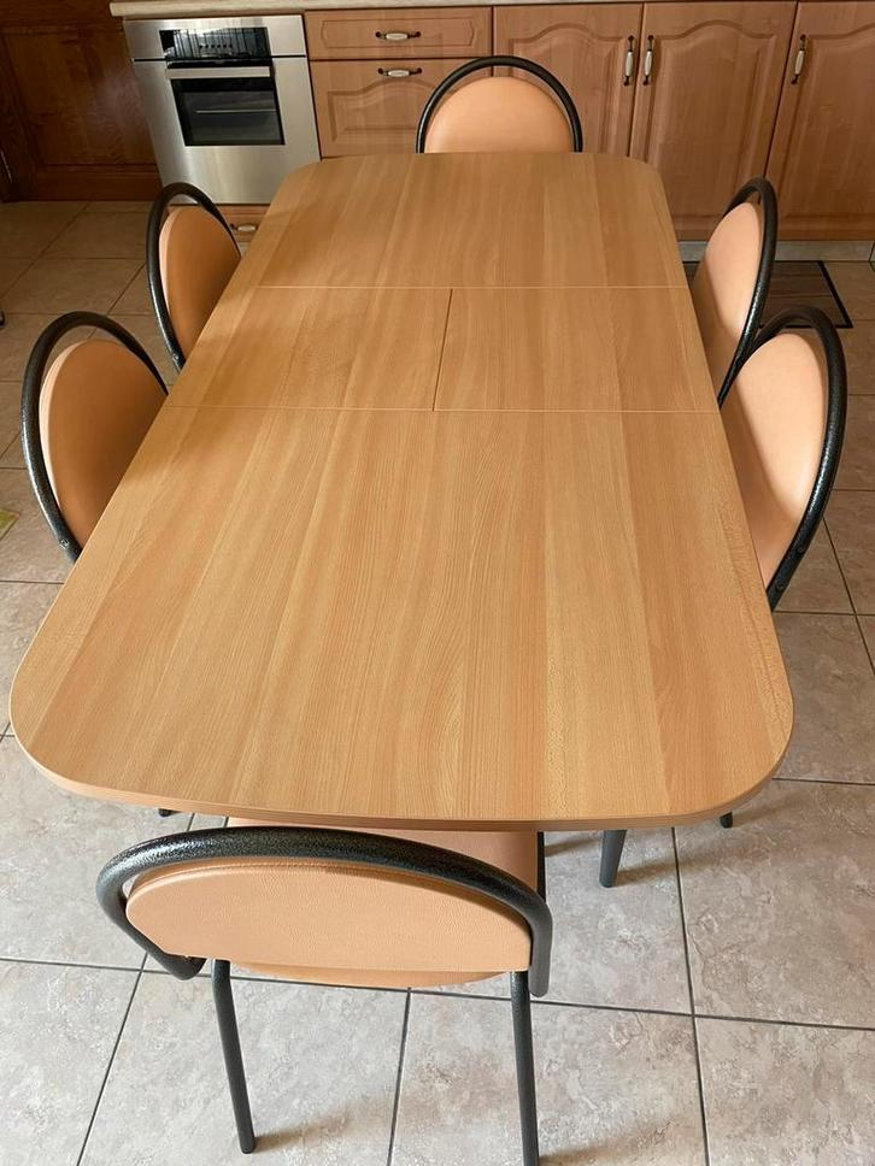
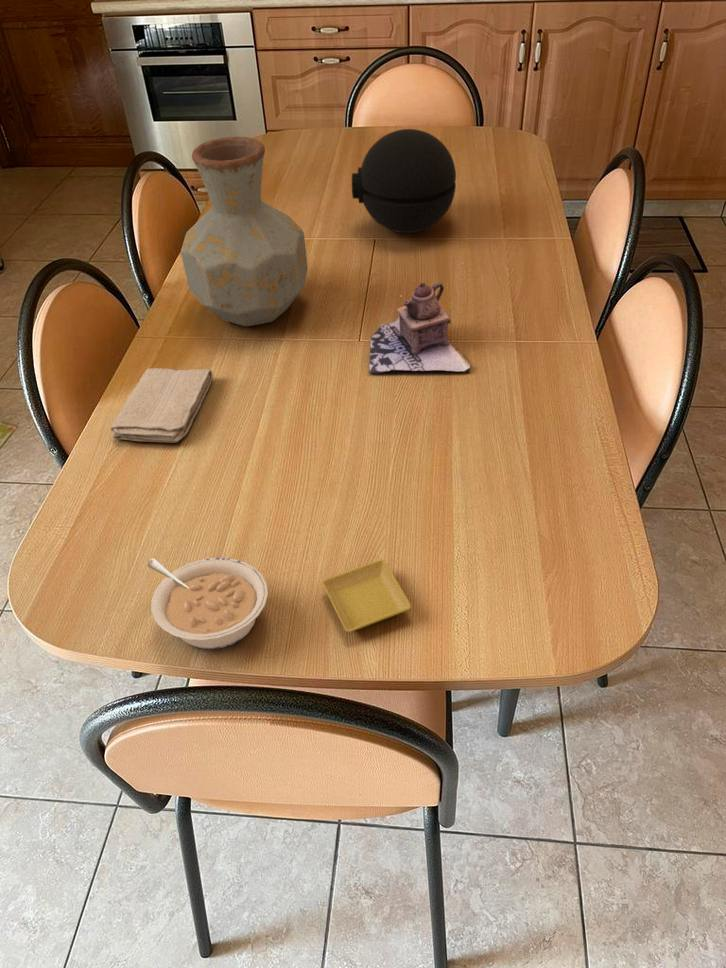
+ washcloth (163, 402)
+ saucer (366, 598)
+ vase (242, 235)
+ decorative orb (404, 182)
+ legume (207, 606)
+ teapot (418, 314)
